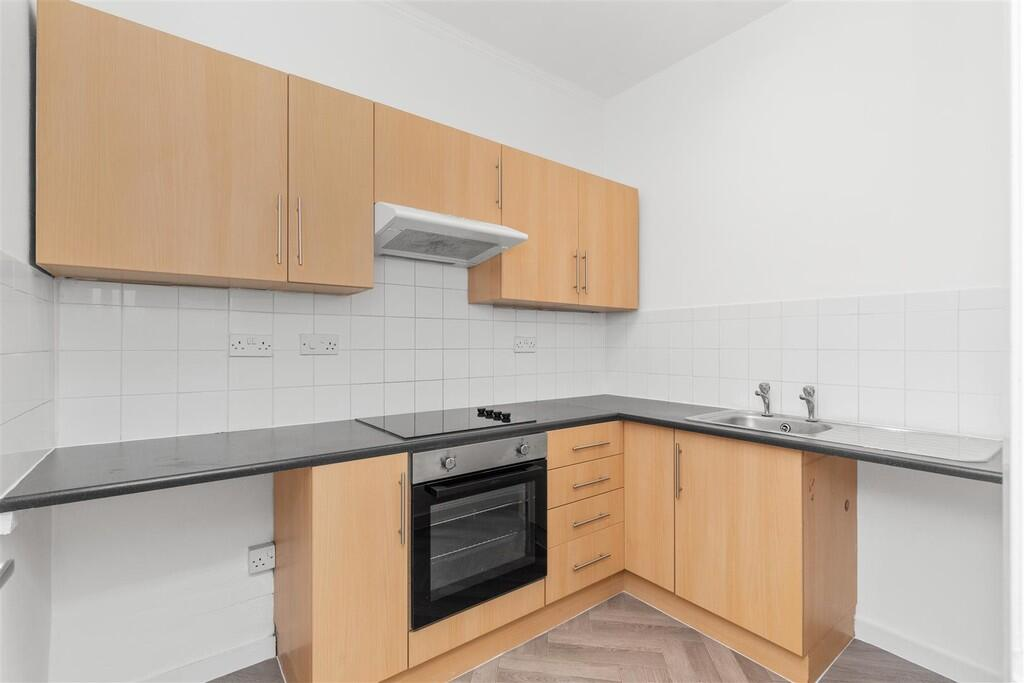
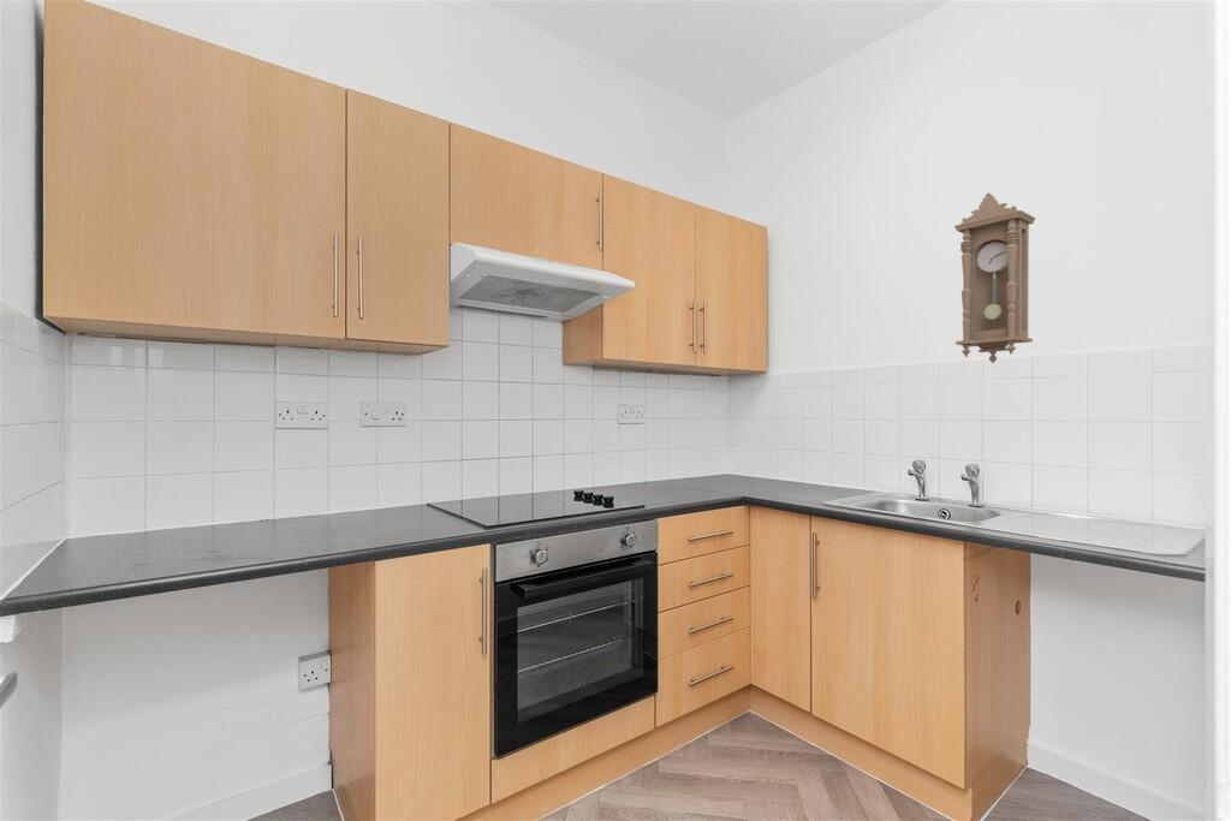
+ pendulum clock (993, 279)
